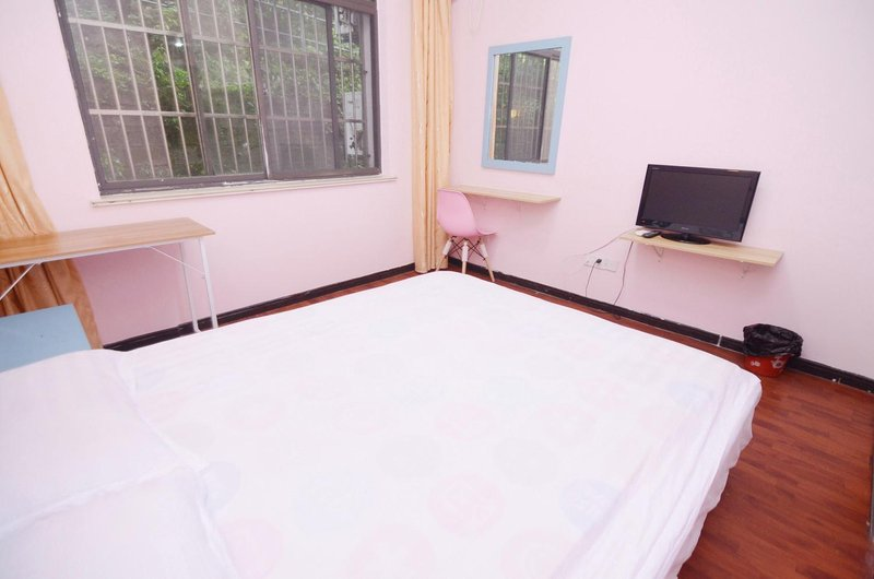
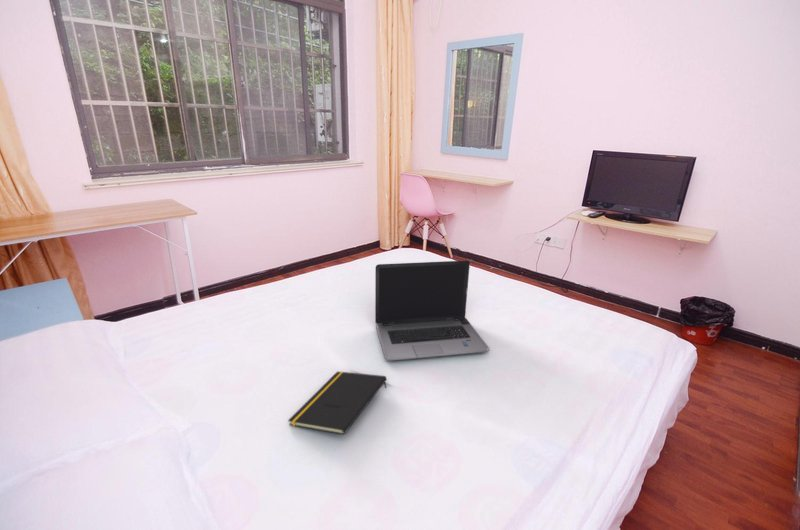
+ laptop computer (431, 308)
+ notepad (340, 399)
